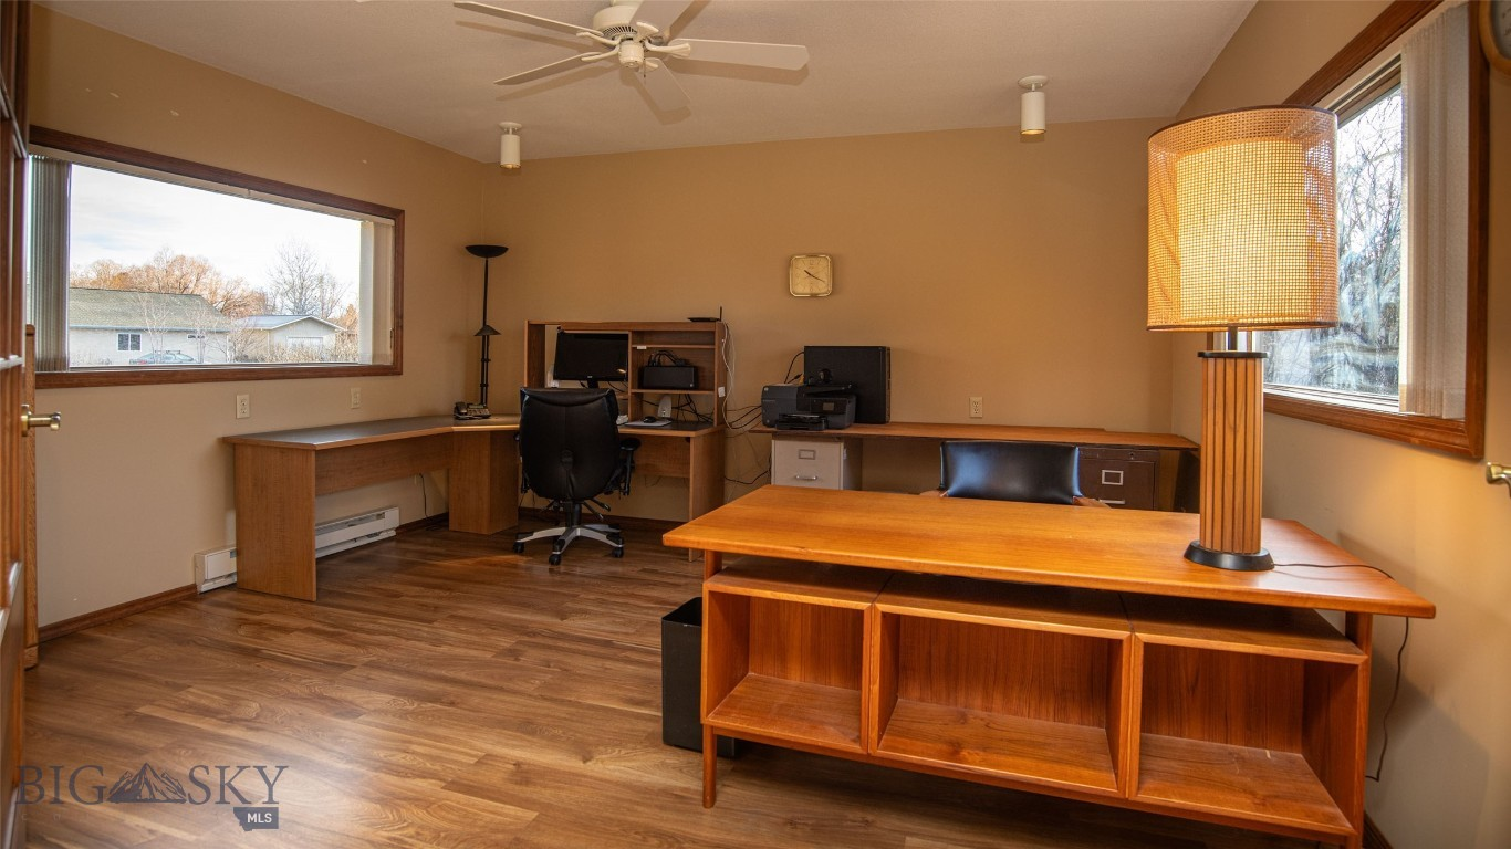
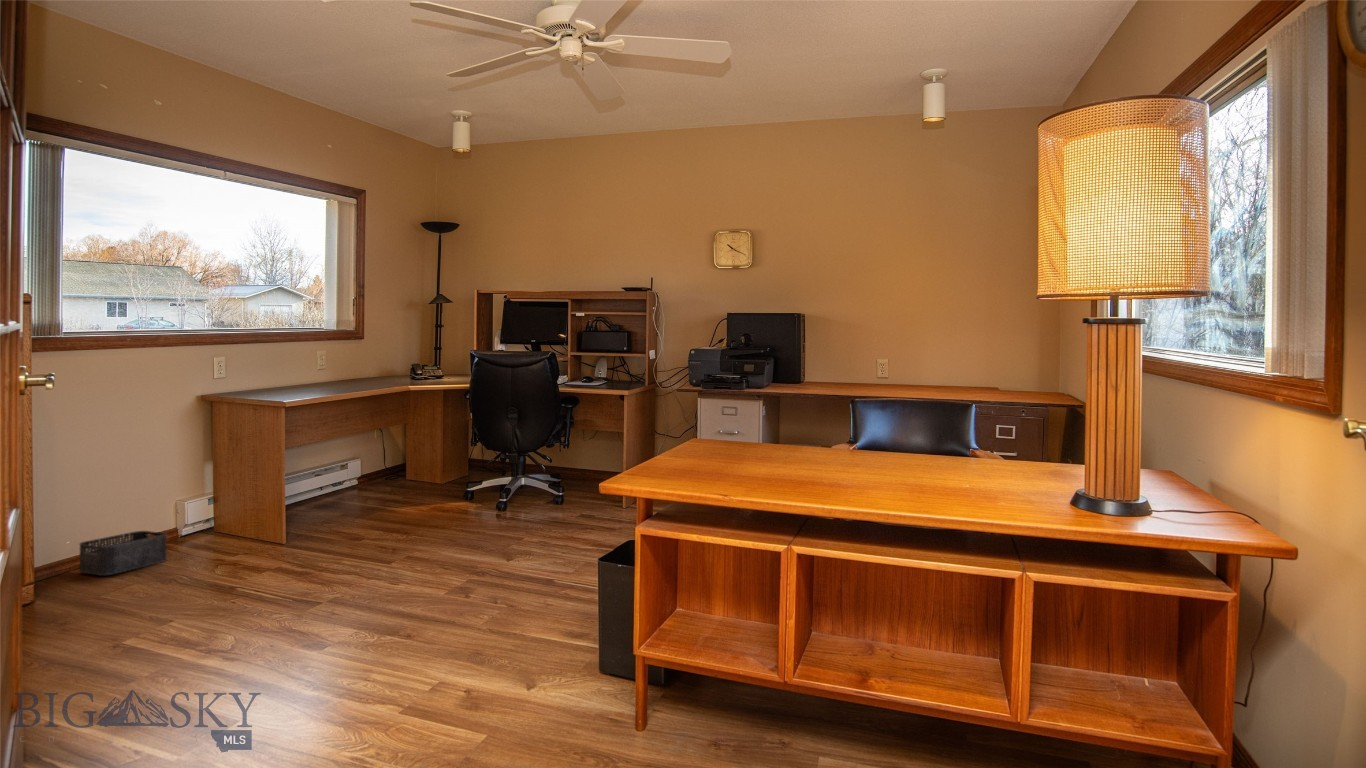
+ storage bin (124, 552)
